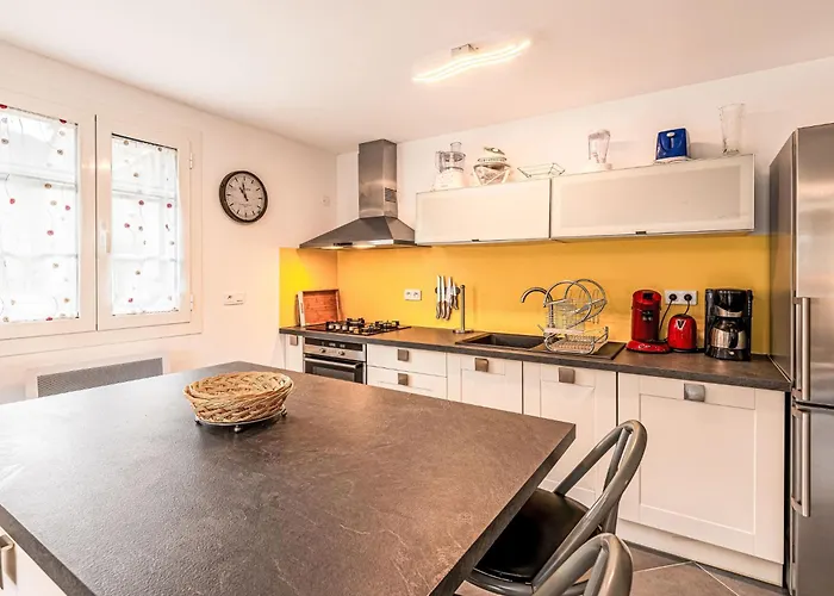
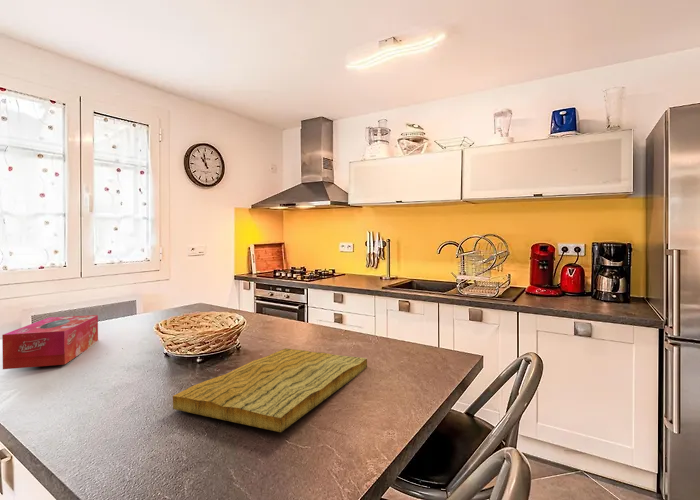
+ cutting board (283, 377)
+ tissue box (56, 338)
